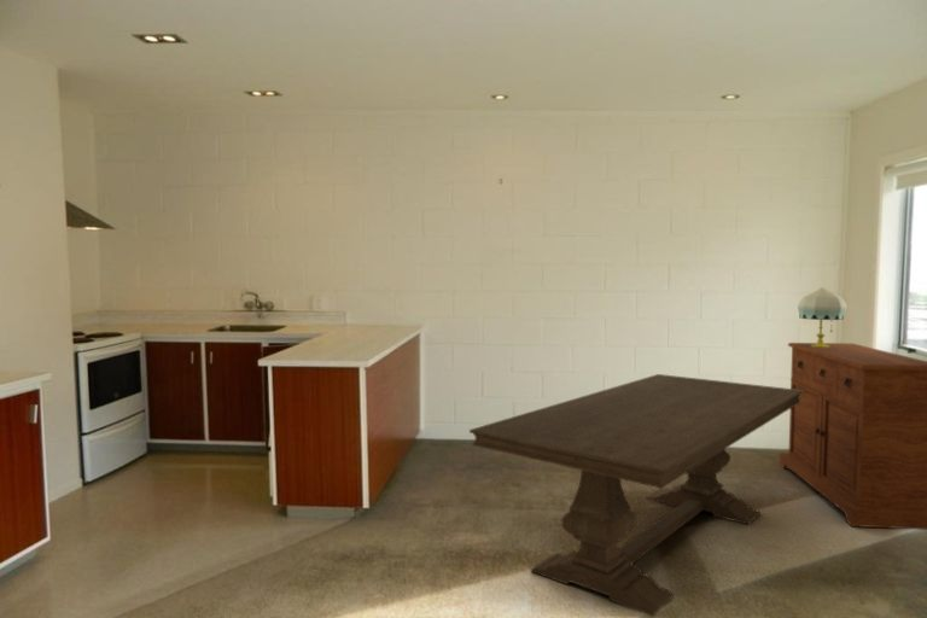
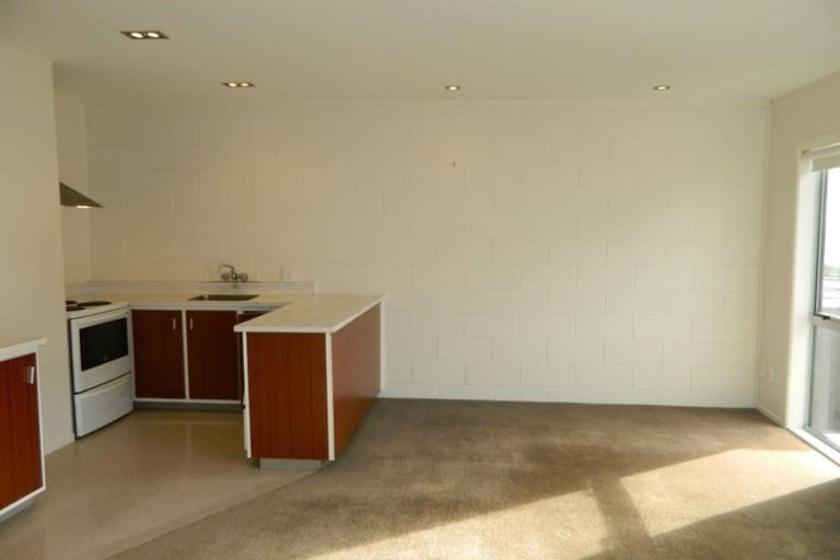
- table lamp (821, 316)
- sideboard (853, 424)
- dining table (658, 473)
